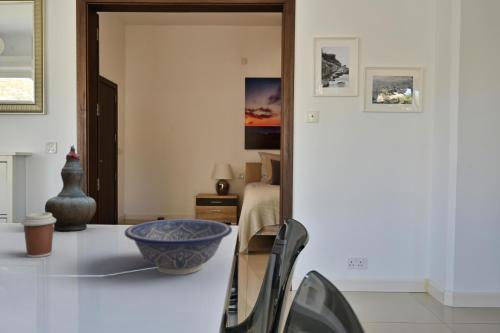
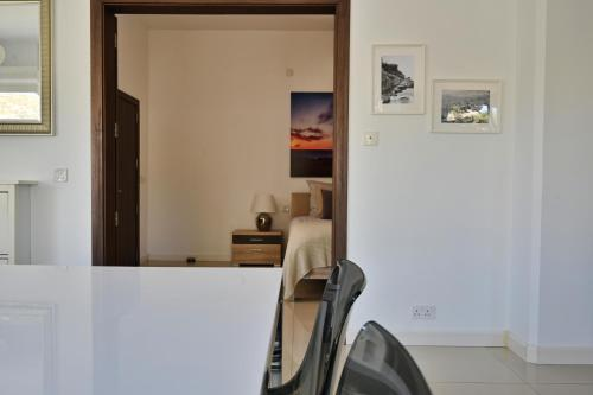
- decorative vase (70, 188)
- decorative bowl (179, 248)
- coffee cup (39, 234)
